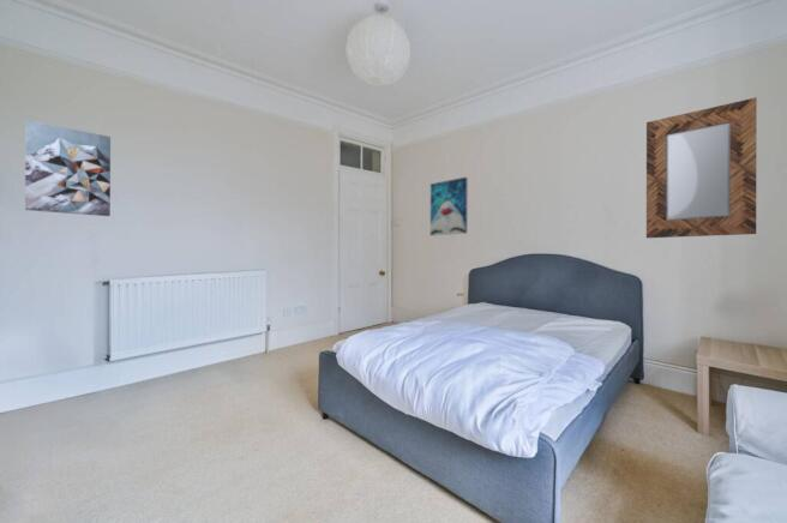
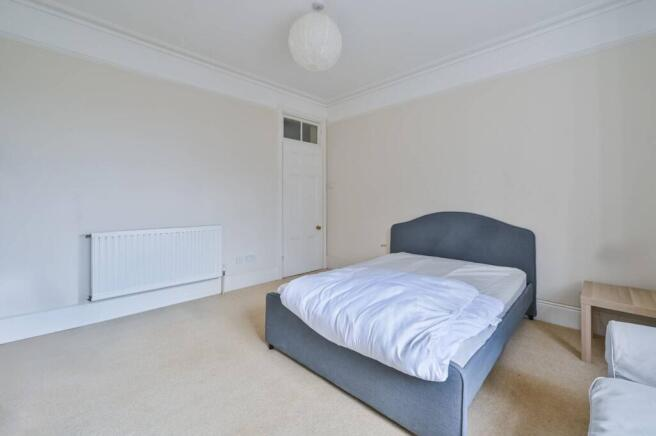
- wall art (70, 170)
- wall art (447, 208)
- home mirror (697, 173)
